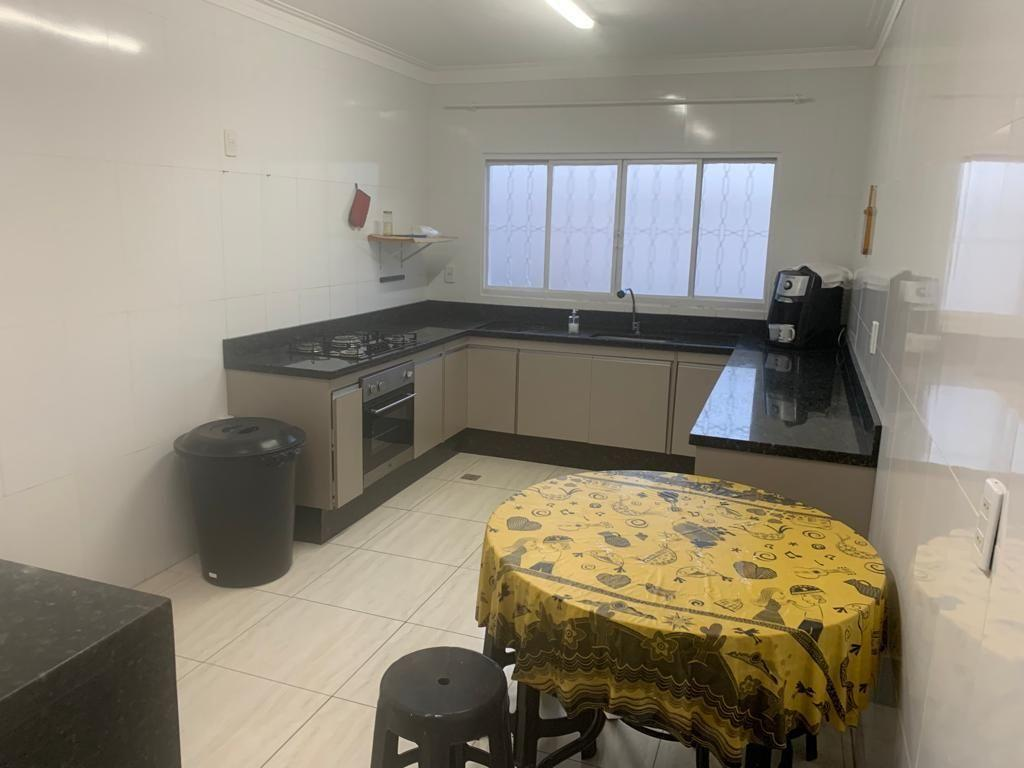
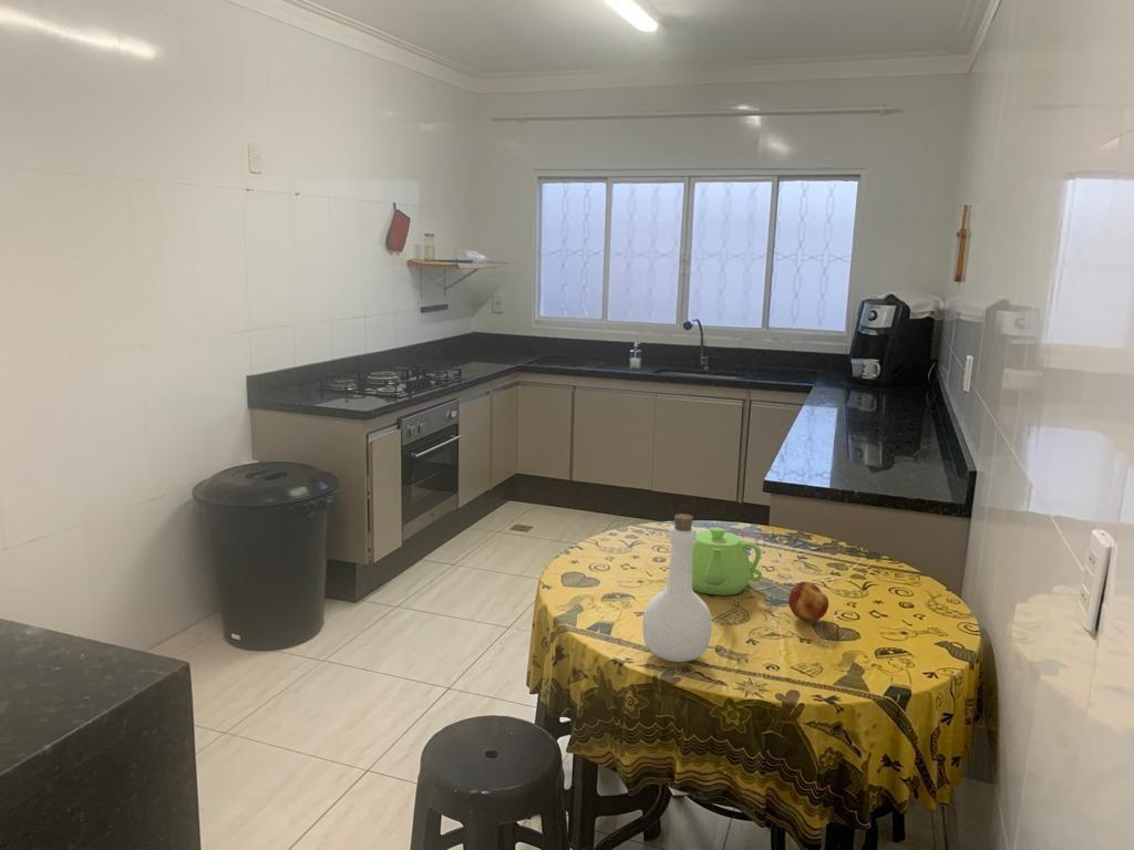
+ bottle (679, 587)
+ fruit (808, 601)
+ teapot (715, 559)
